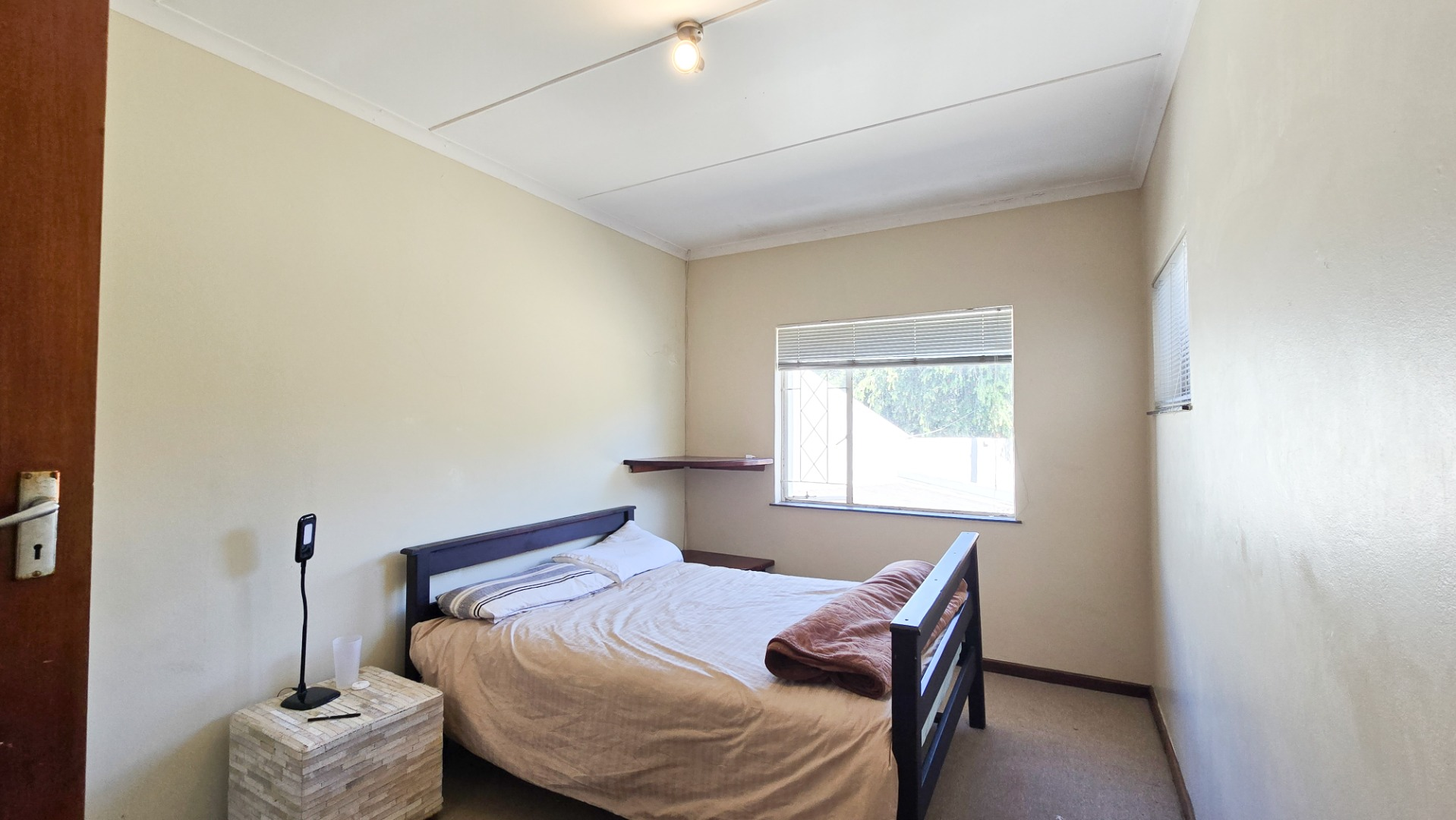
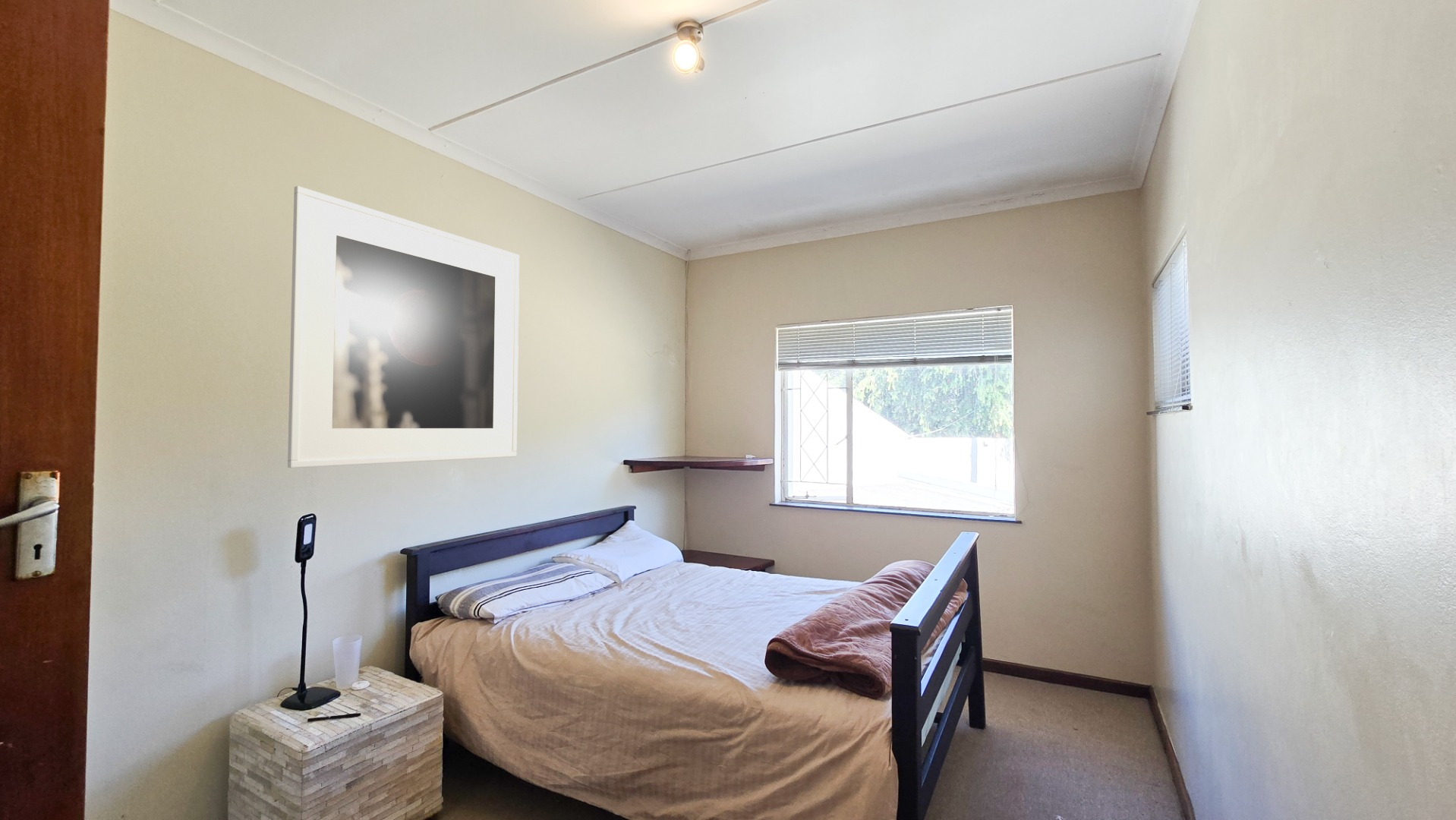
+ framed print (423, 342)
